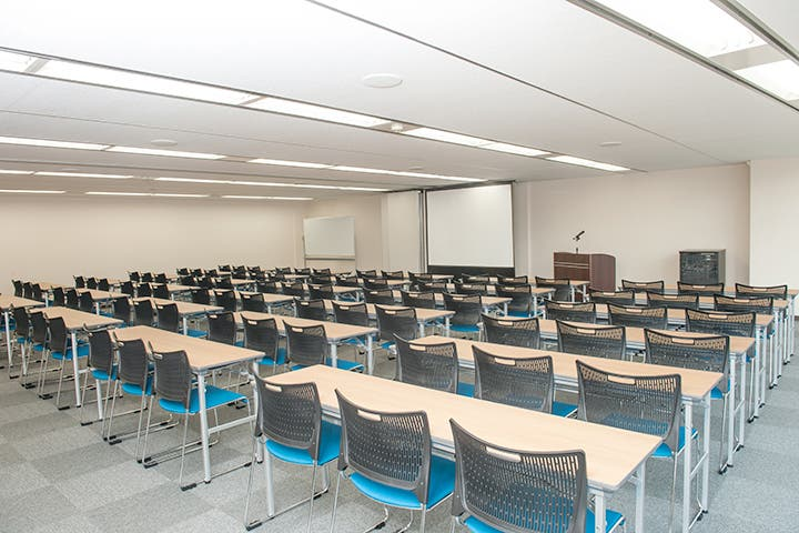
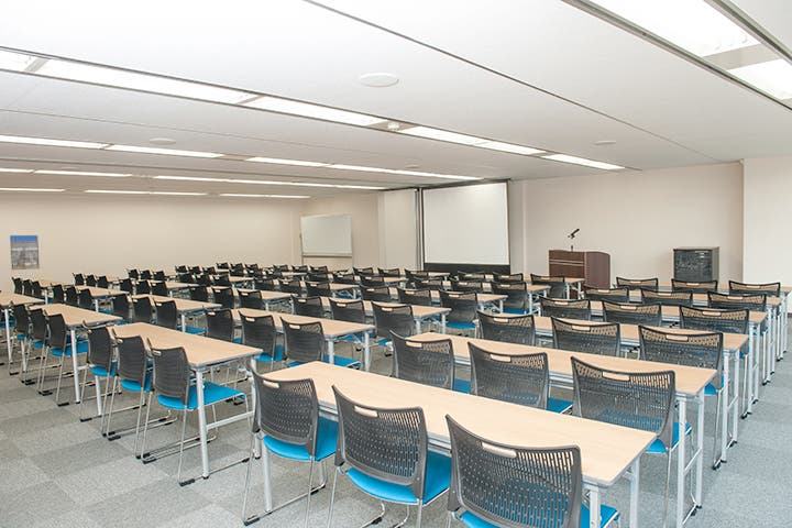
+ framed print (24, 252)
